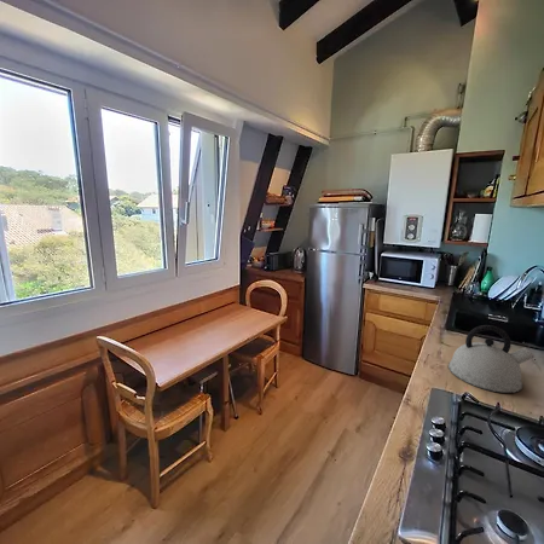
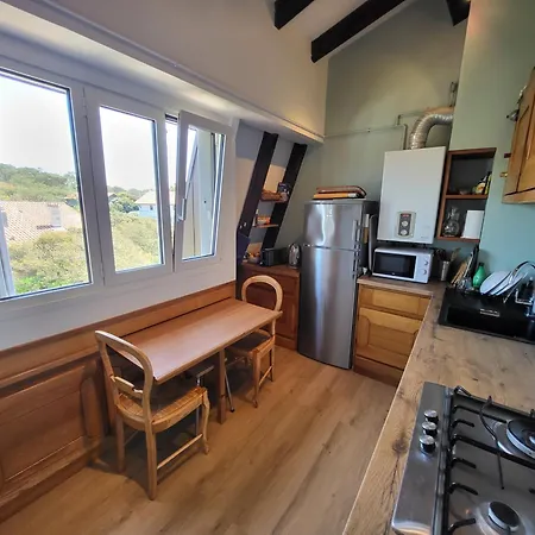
- kettle (491, 351)
